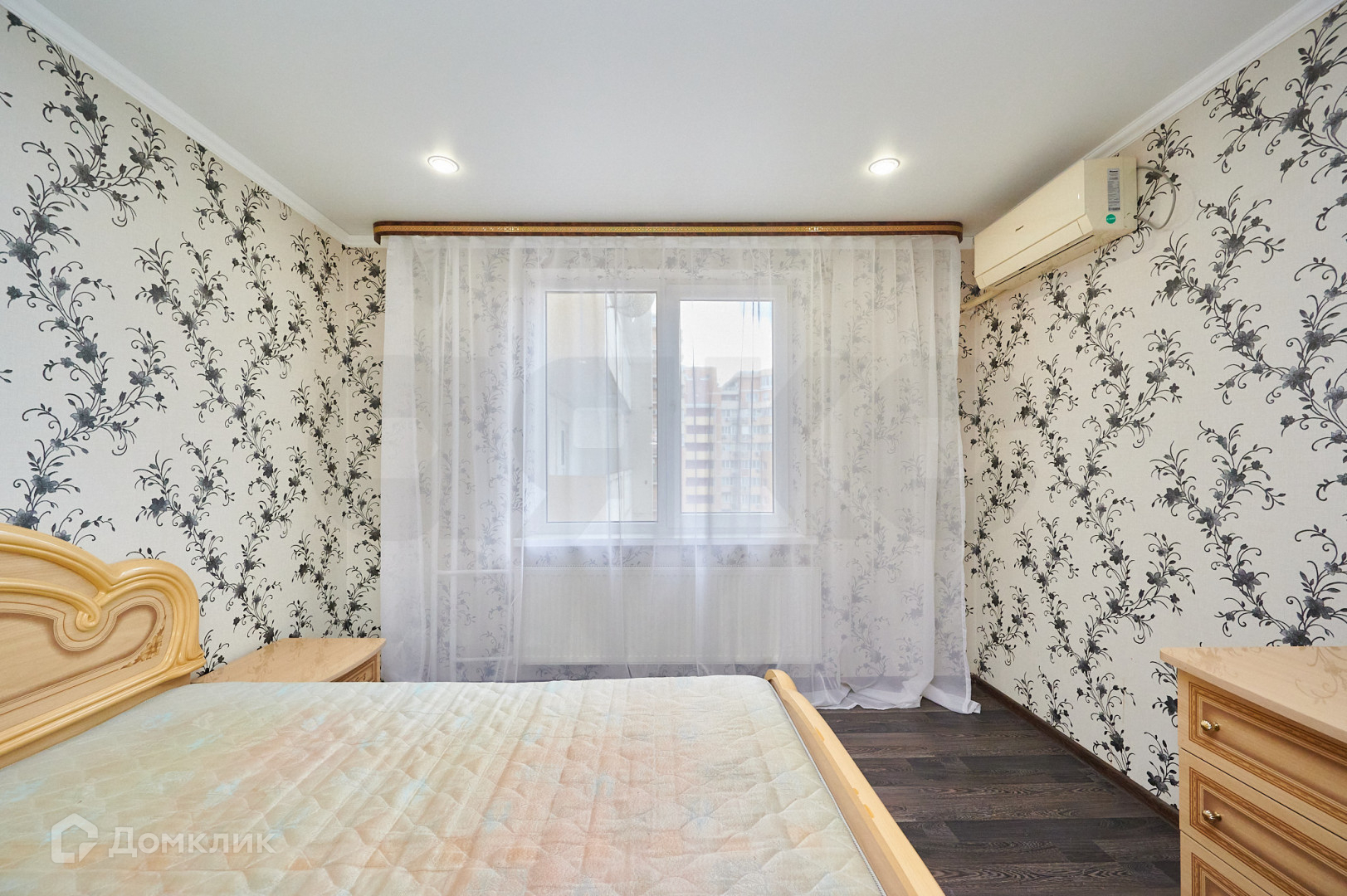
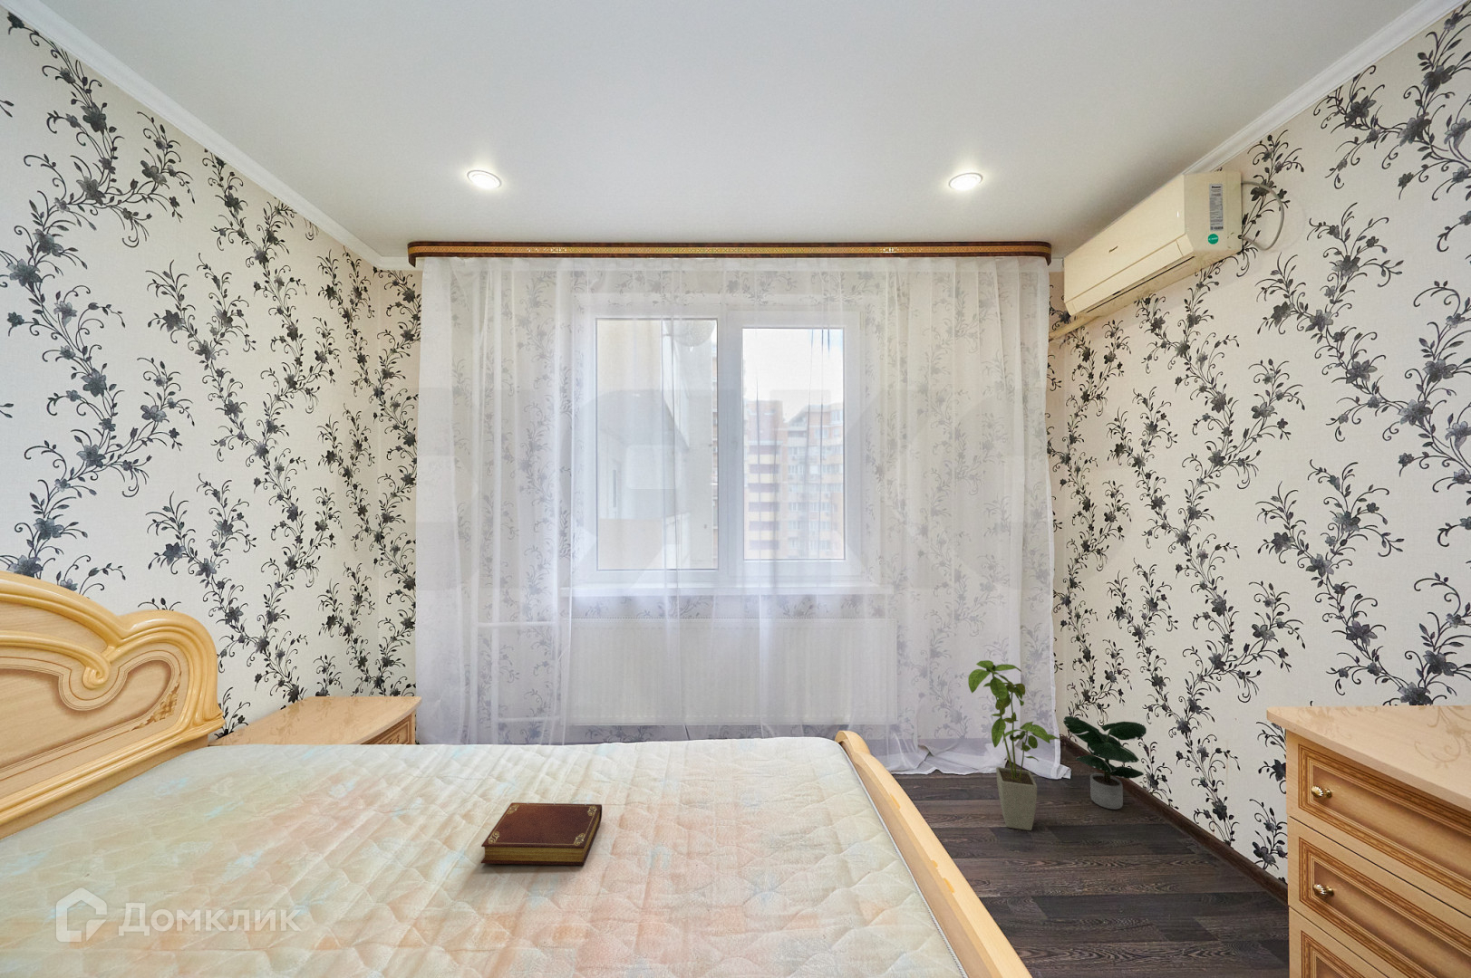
+ house plant (1012, 747)
+ book (546, 831)
+ potted plant (1110, 764)
